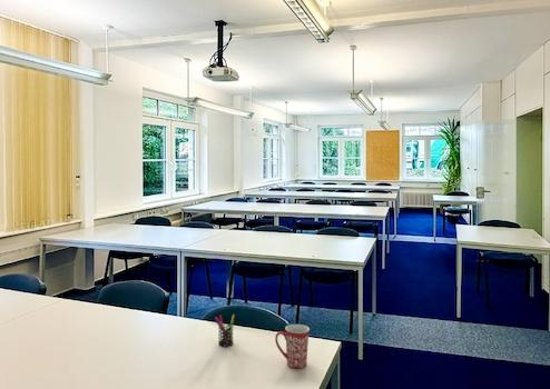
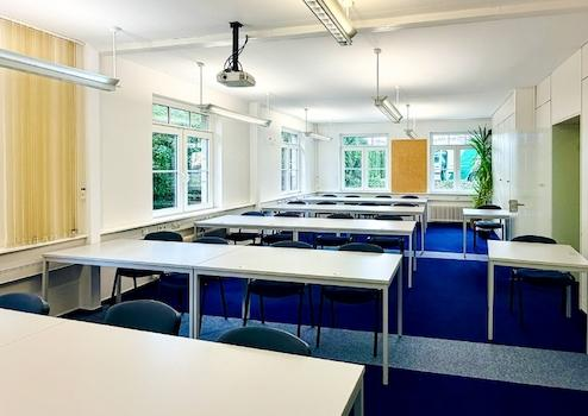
- mug (292, 346)
- pen holder (226, 329)
